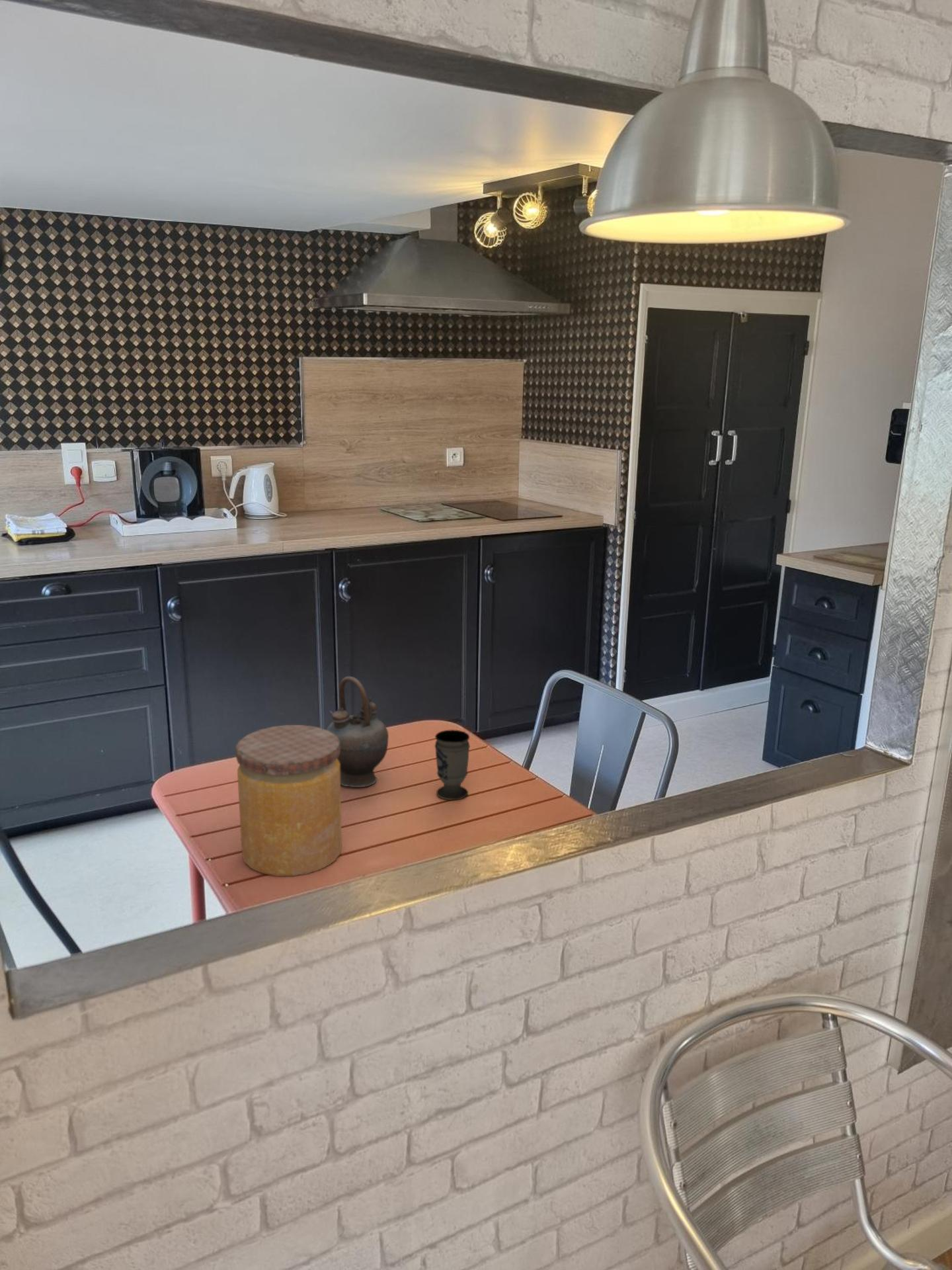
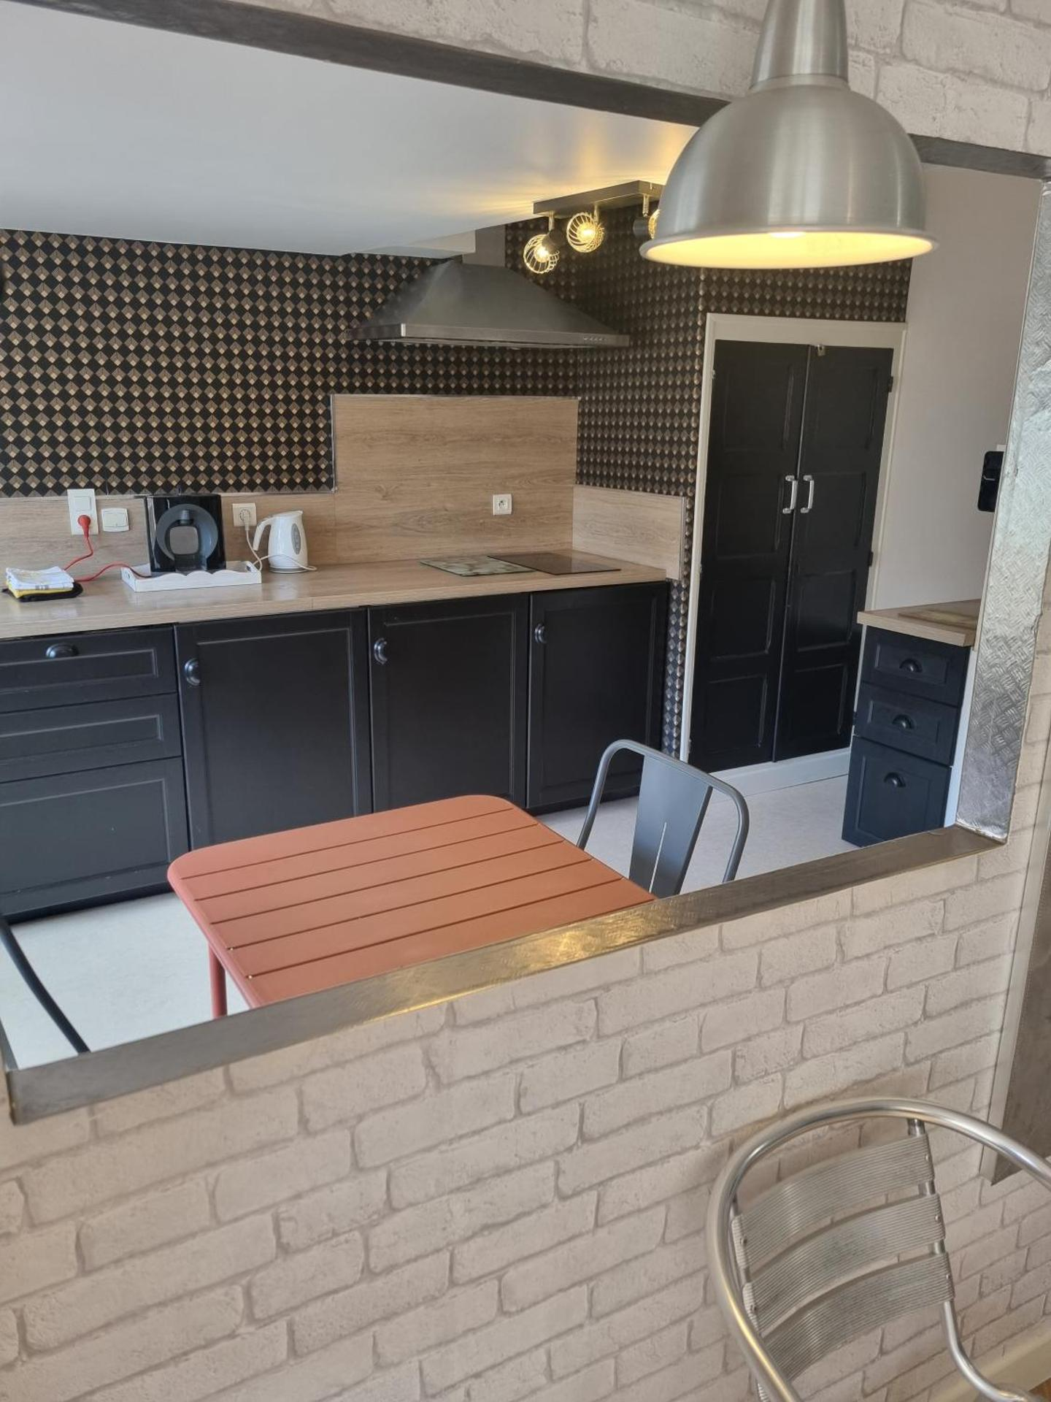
- teapot (352, 727)
- cup (452, 765)
- jar (290, 798)
